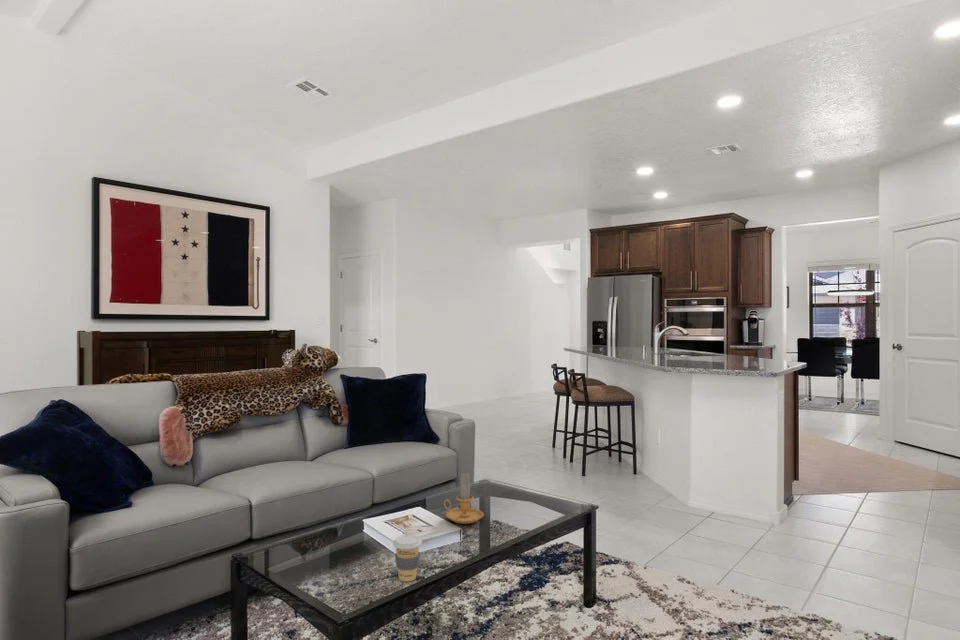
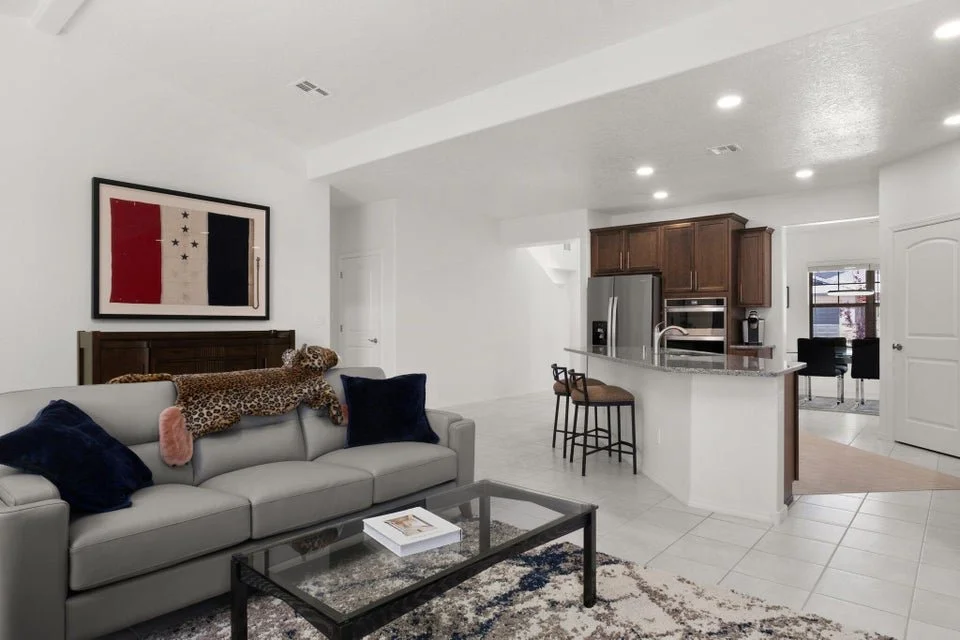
- candle (461, 495)
- coffee cup (407, 558)
